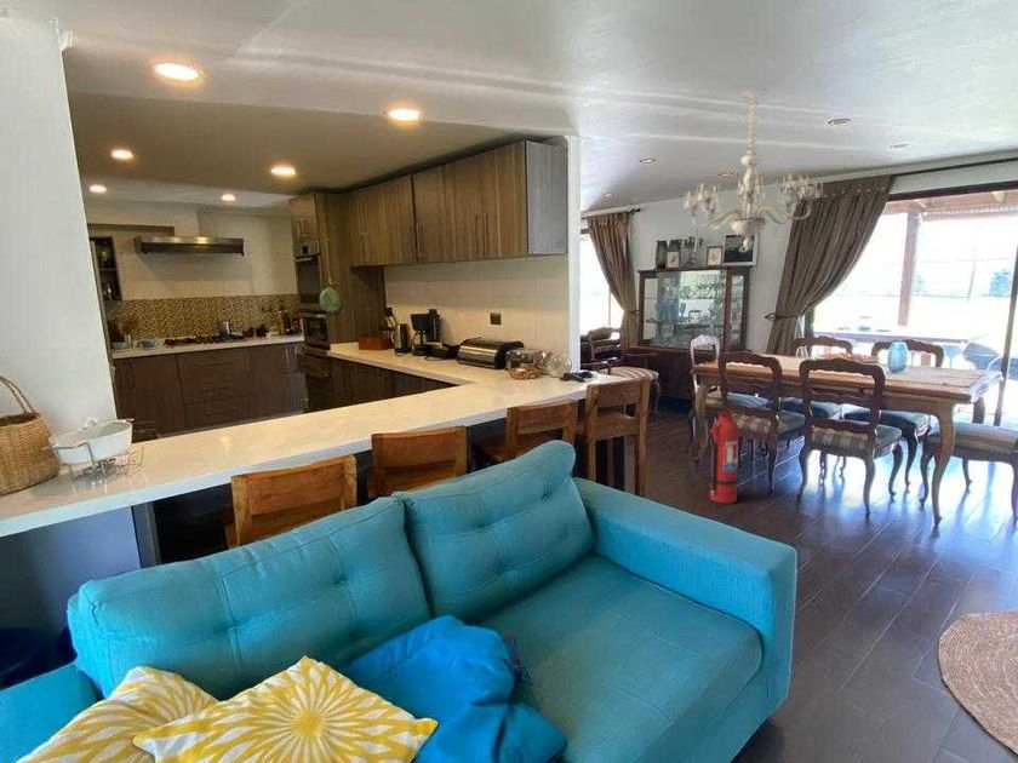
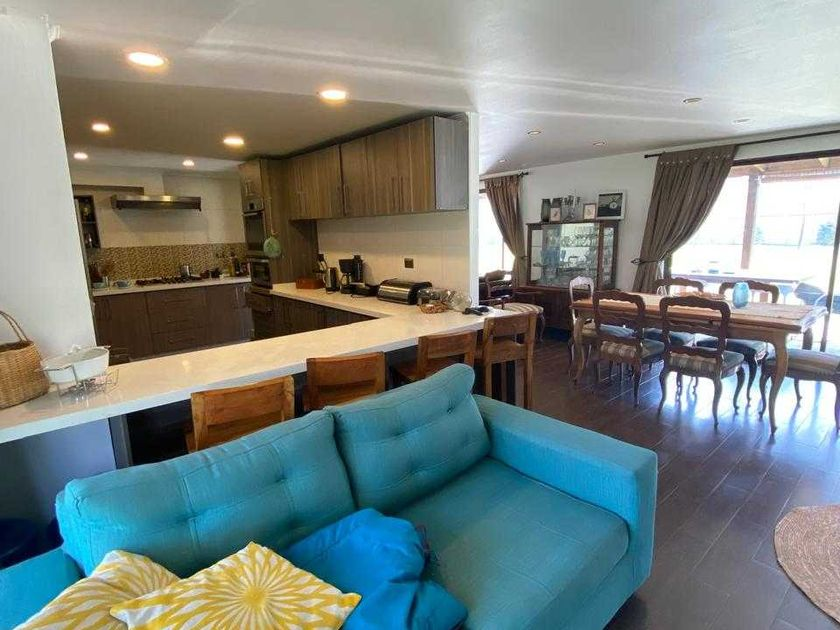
- chandelier (751, 172)
- fire extinguisher (721, 455)
